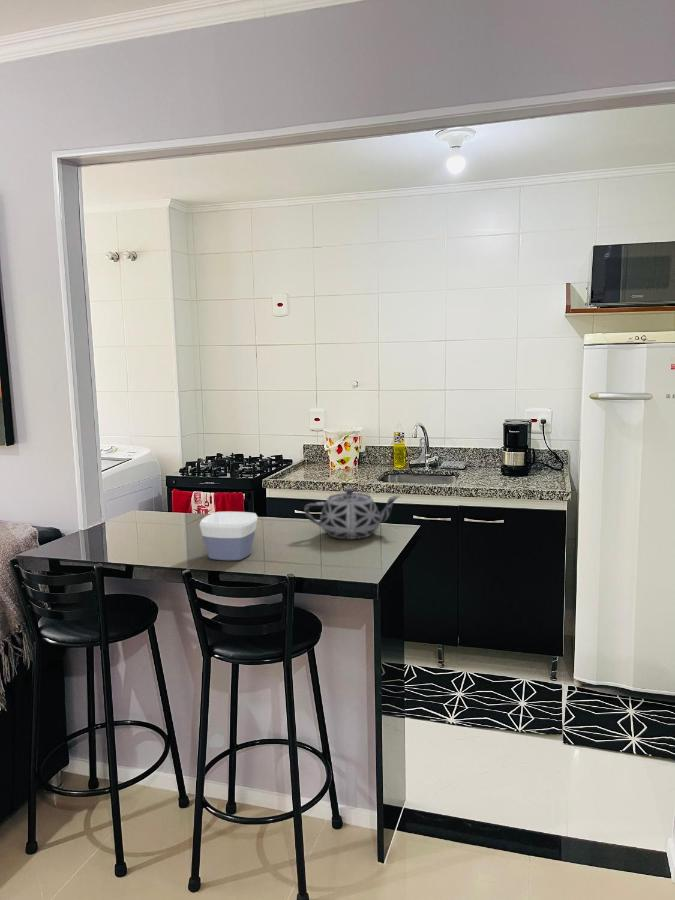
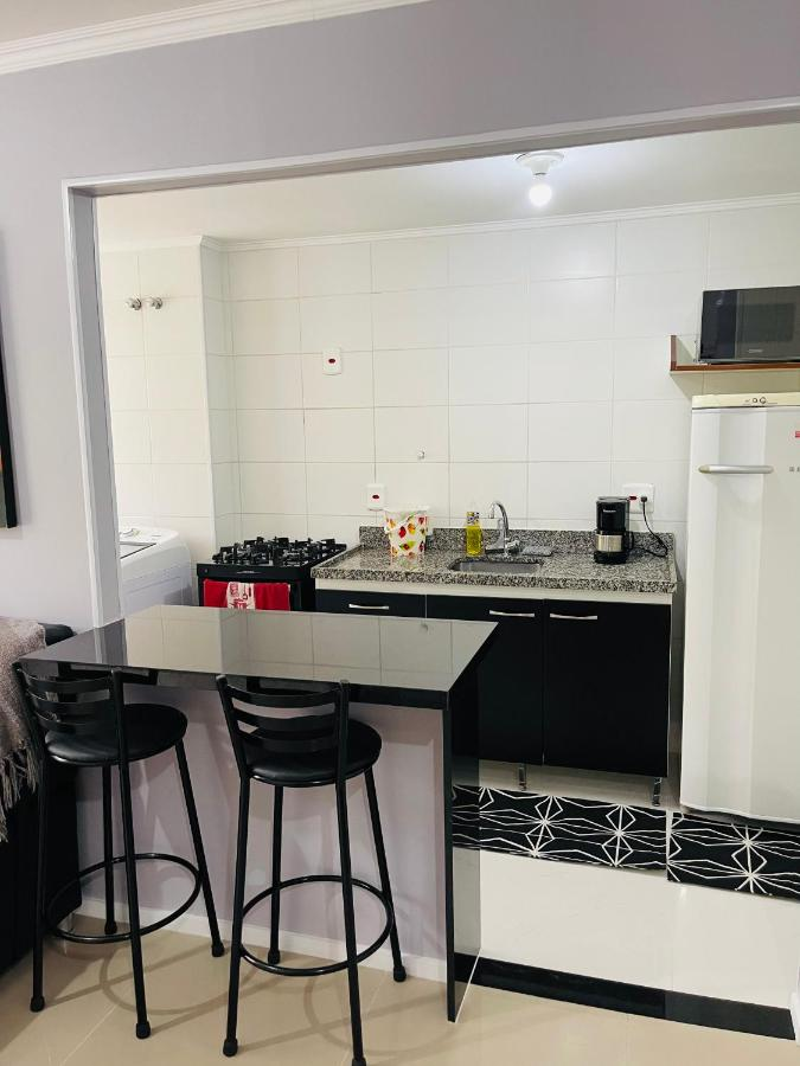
- teapot (353, 511)
- bowl (229, 536)
